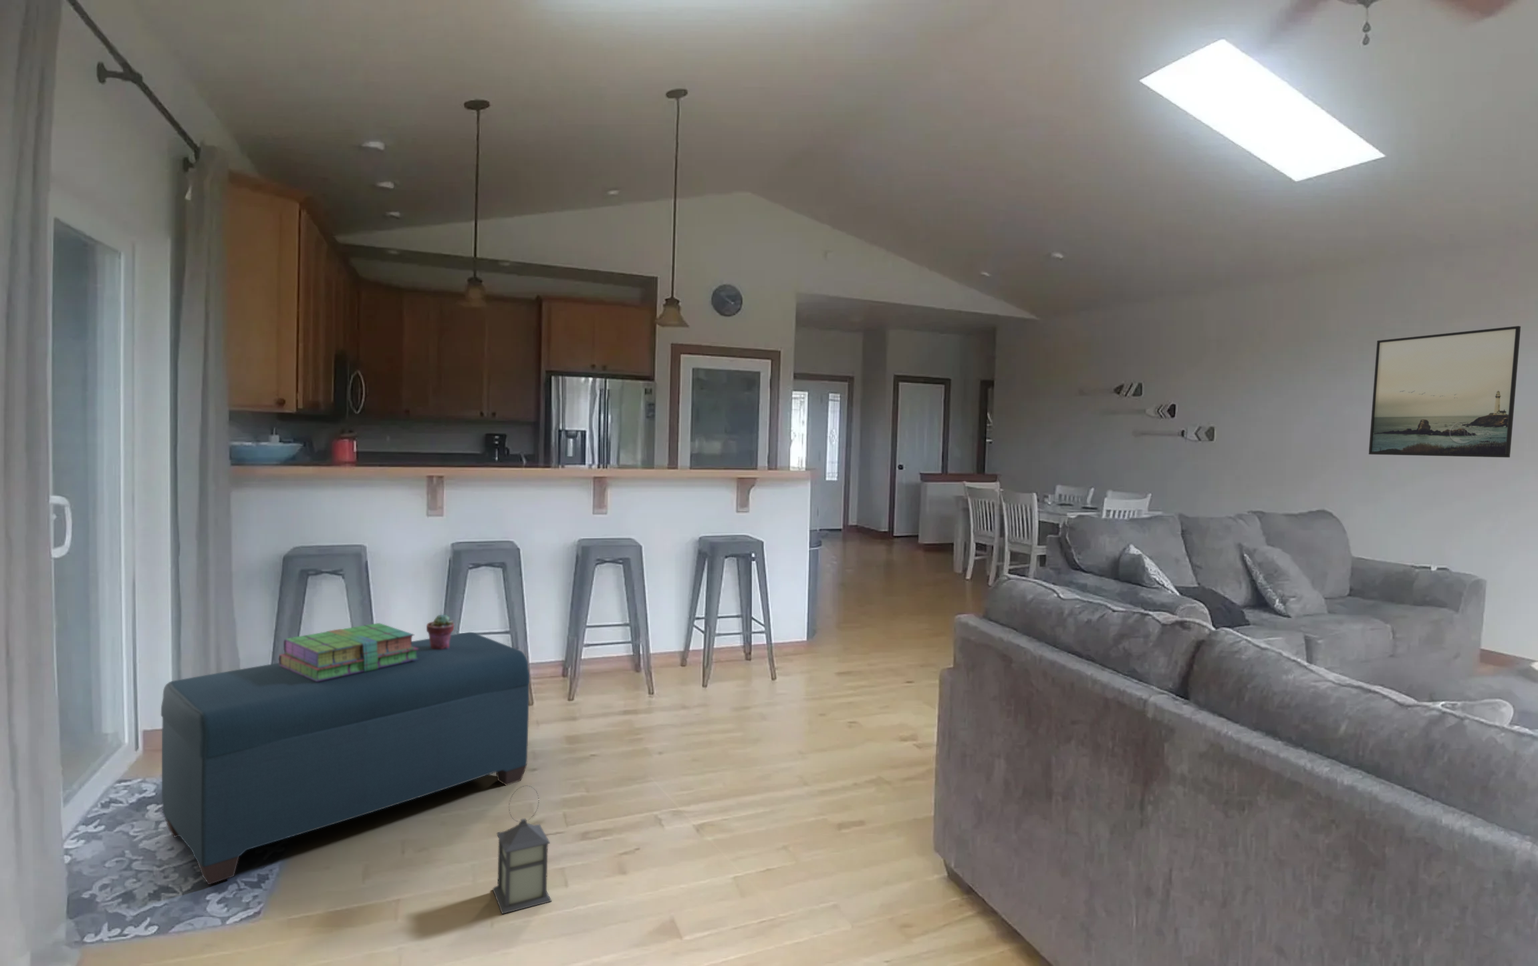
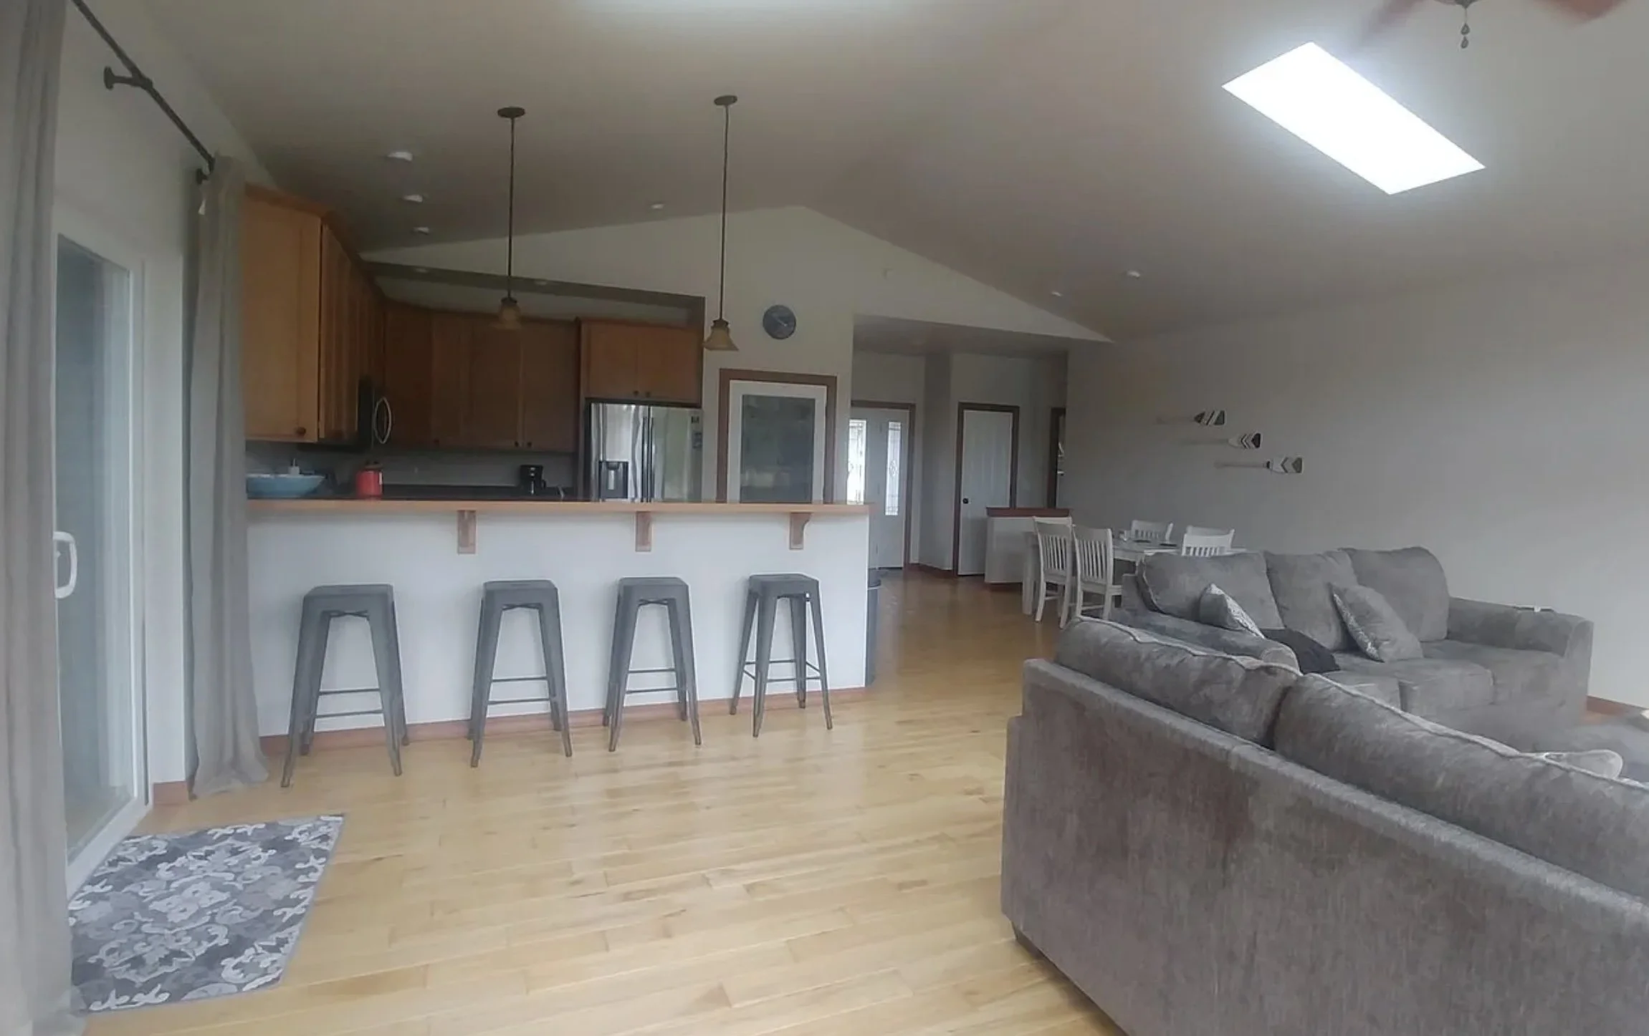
- bench (361, 733)
- stack of books (350, 649)
- potted succulent (440, 630)
- lantern (522, 840)
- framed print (1439, 395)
